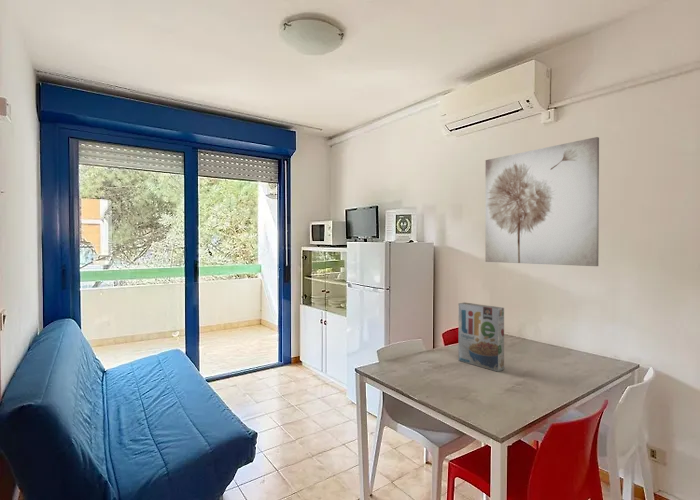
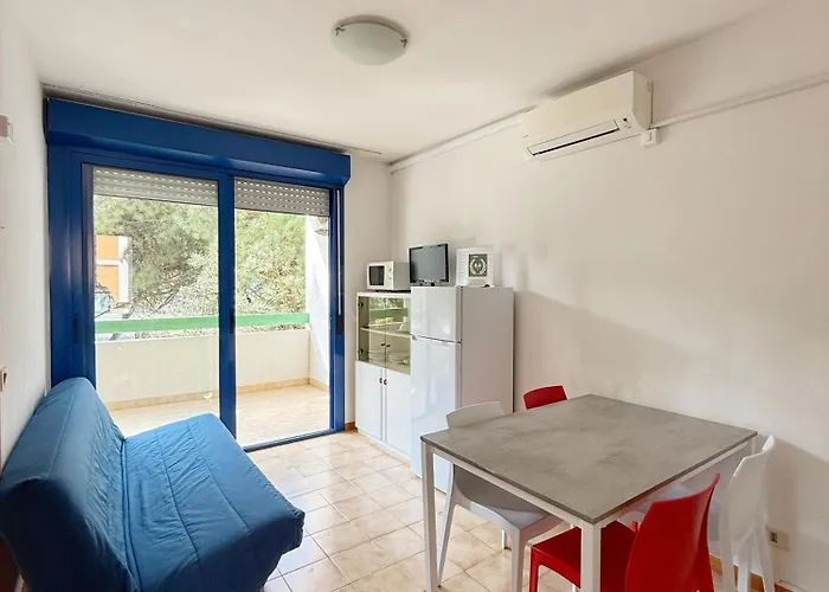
- cereal box (480, 335)
- wall art (535, 207)
